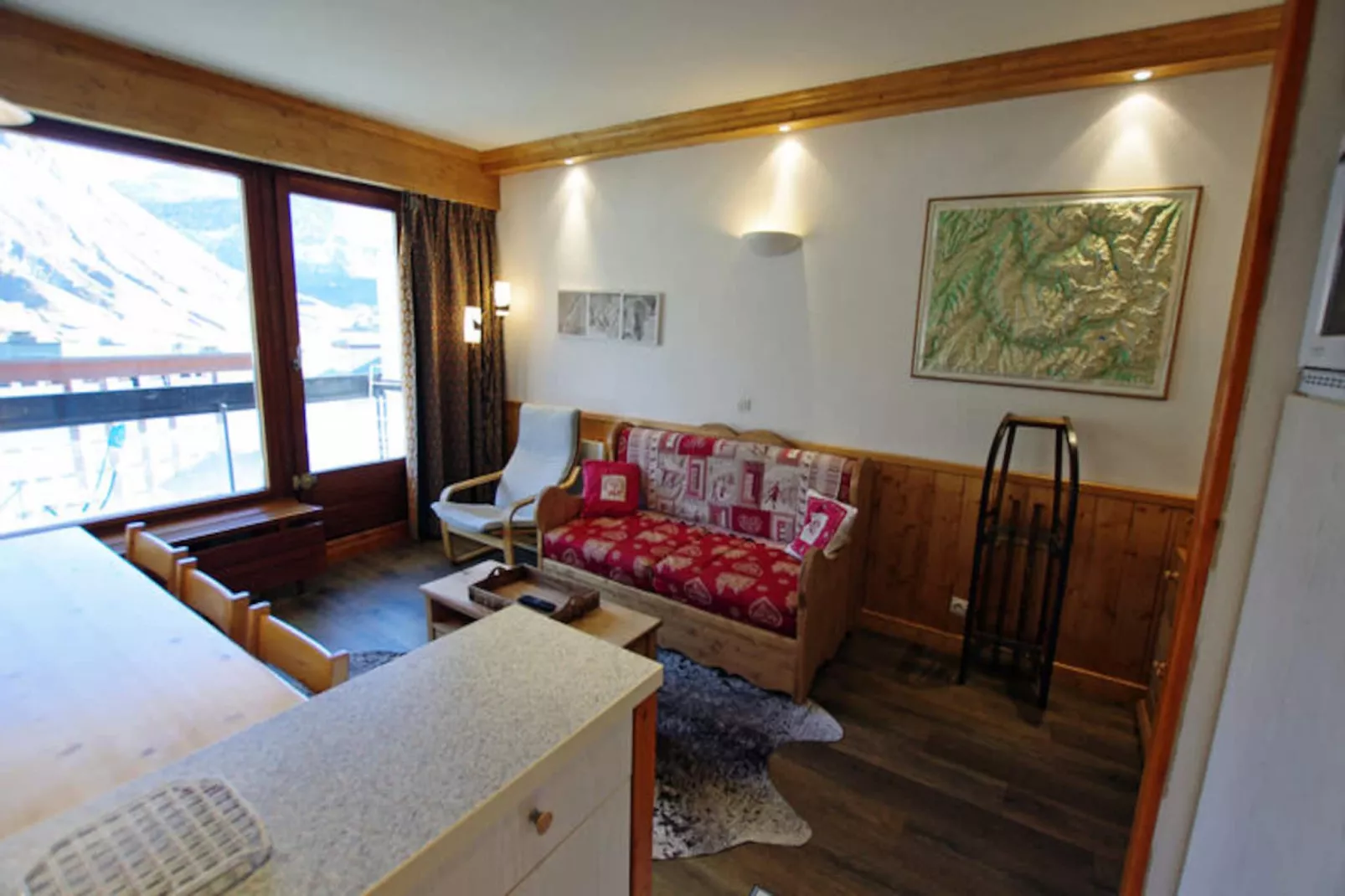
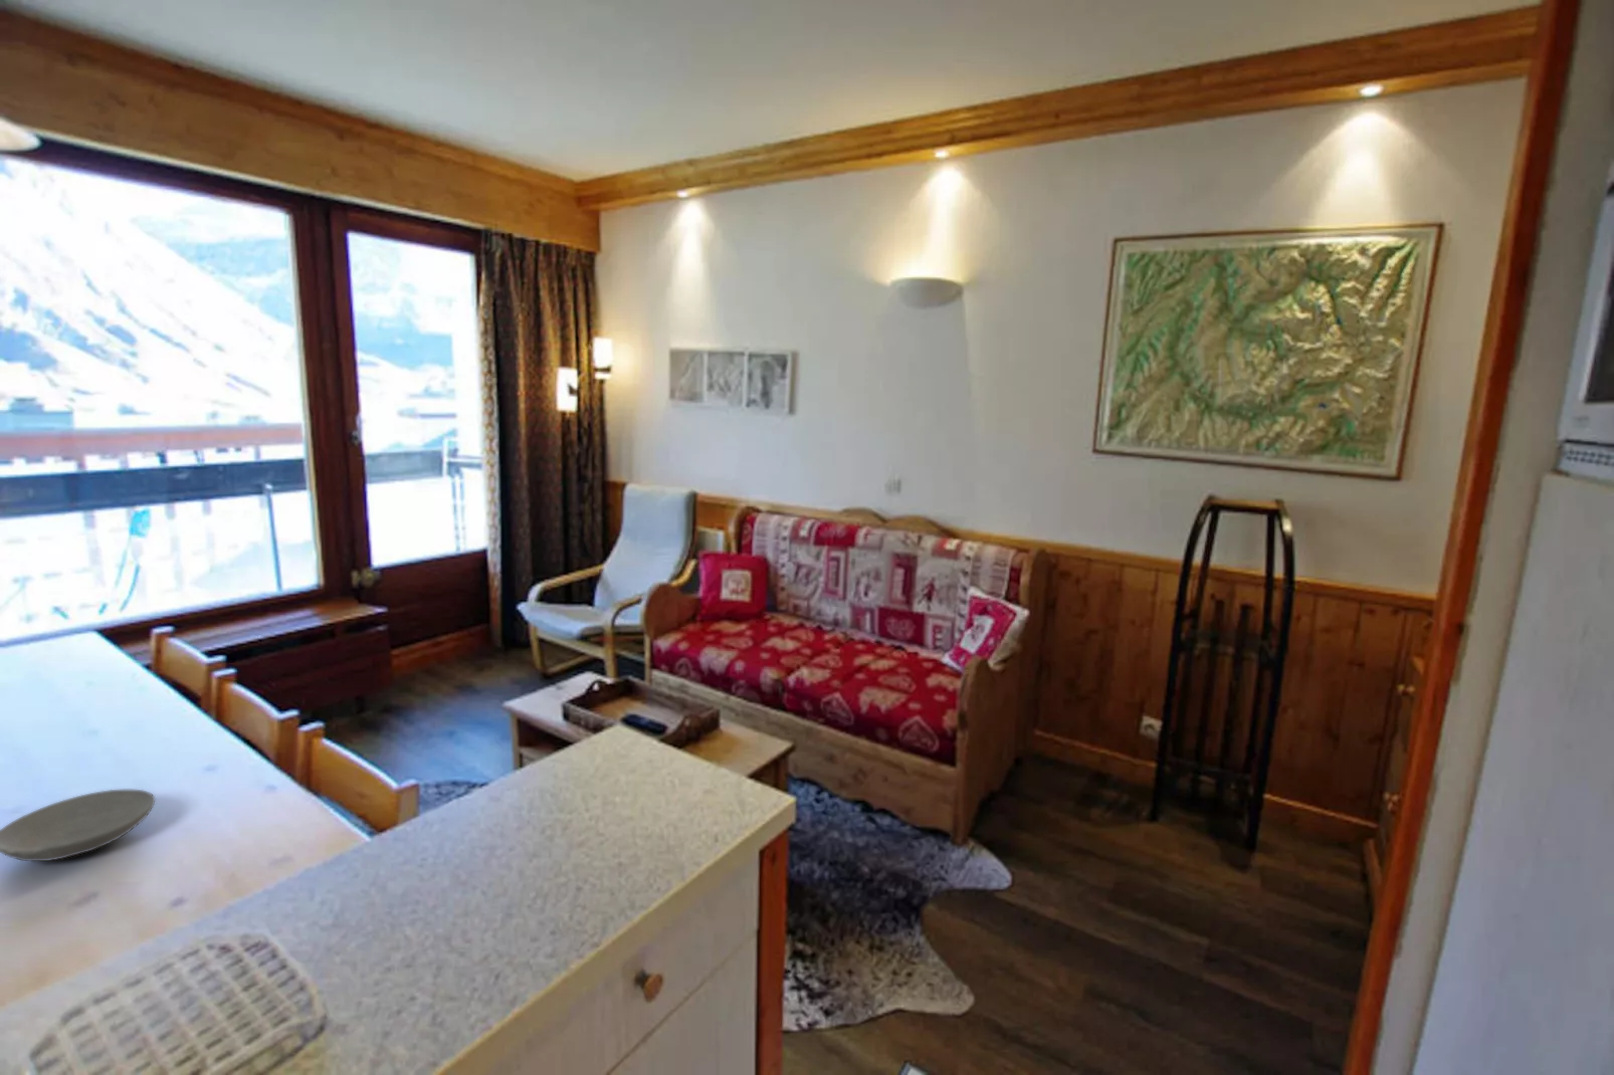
+ bowl (78, 830)
